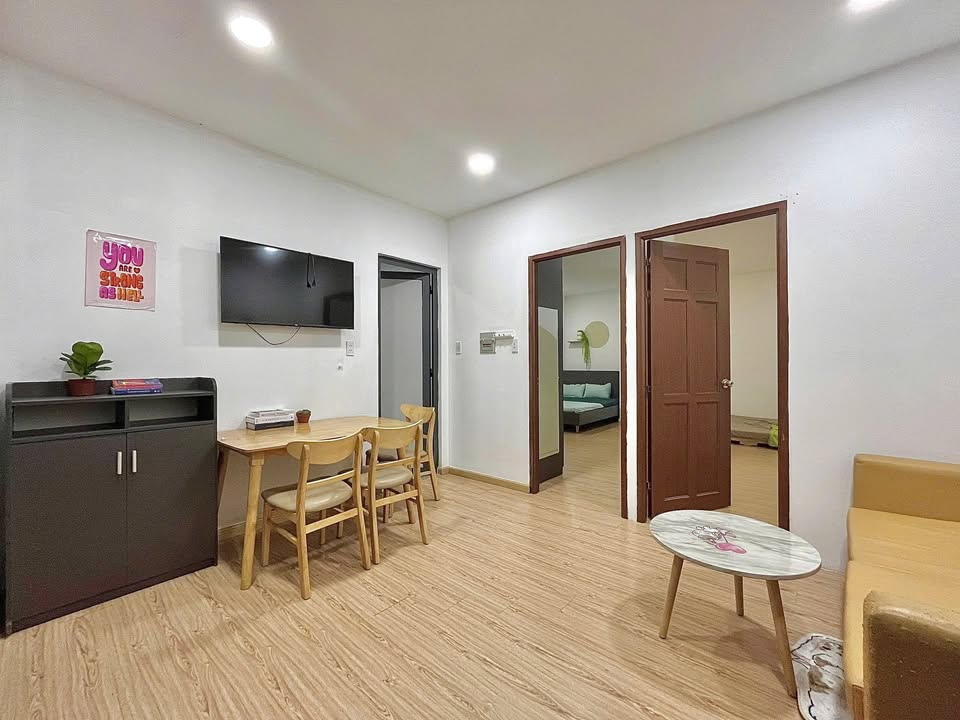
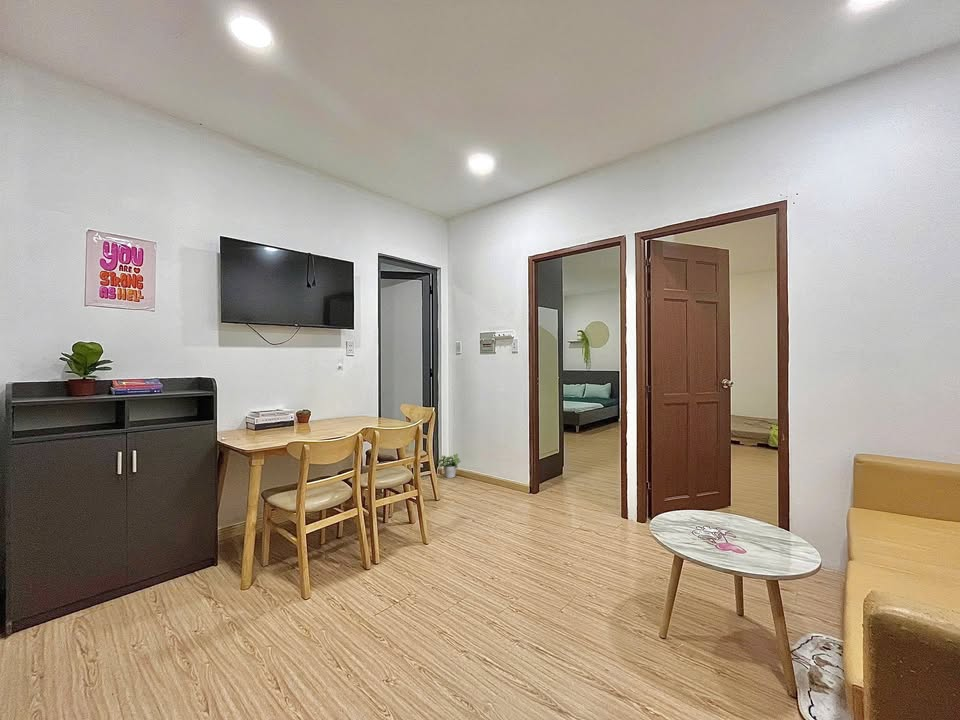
+ potted plant (449, 465)
